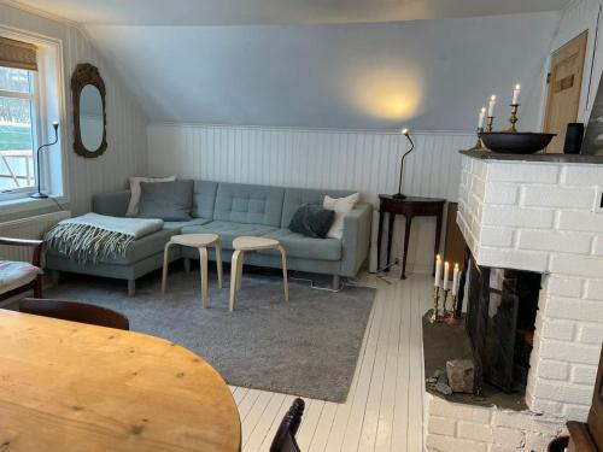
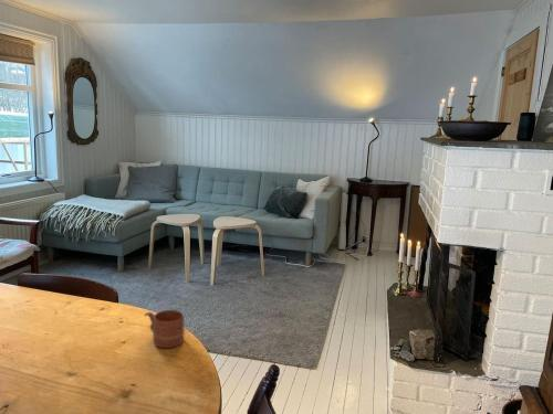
+ mug (163, 326)
